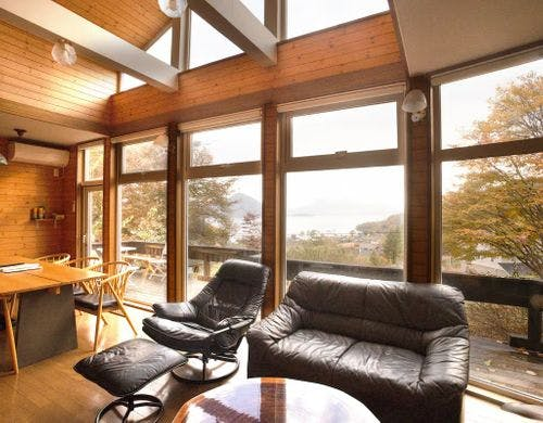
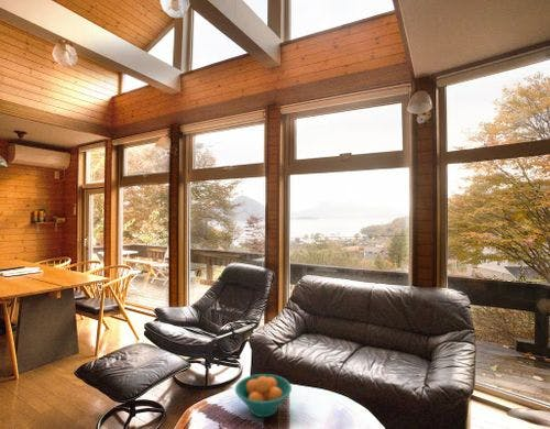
+ fruit bowl (263, 393)
